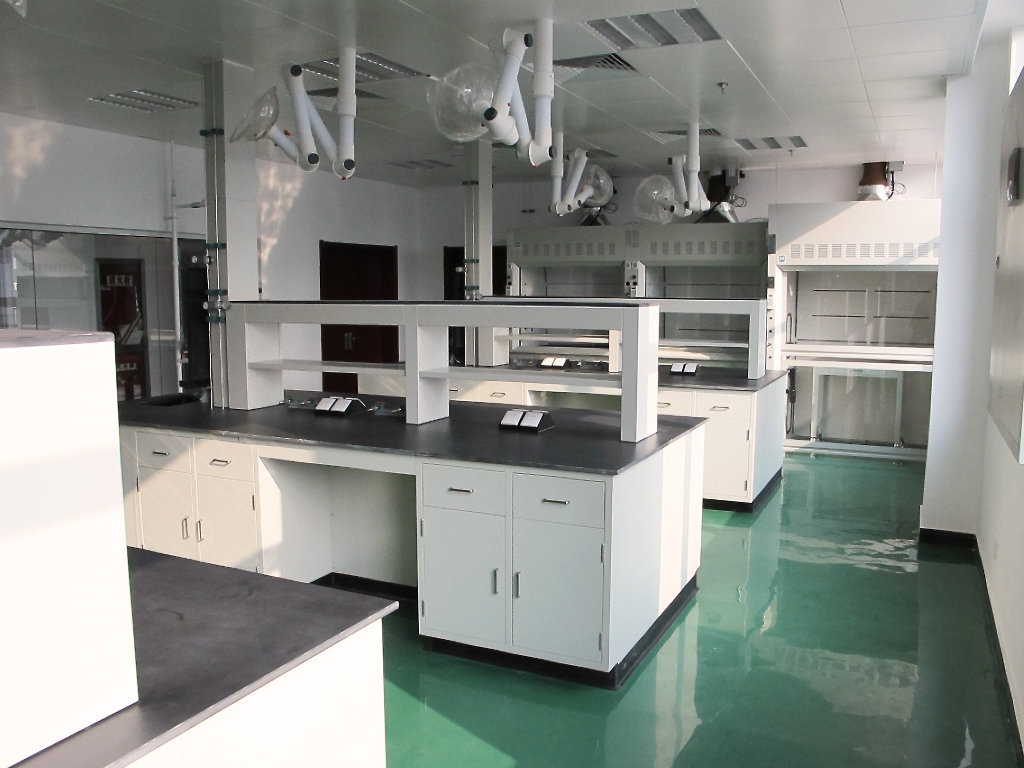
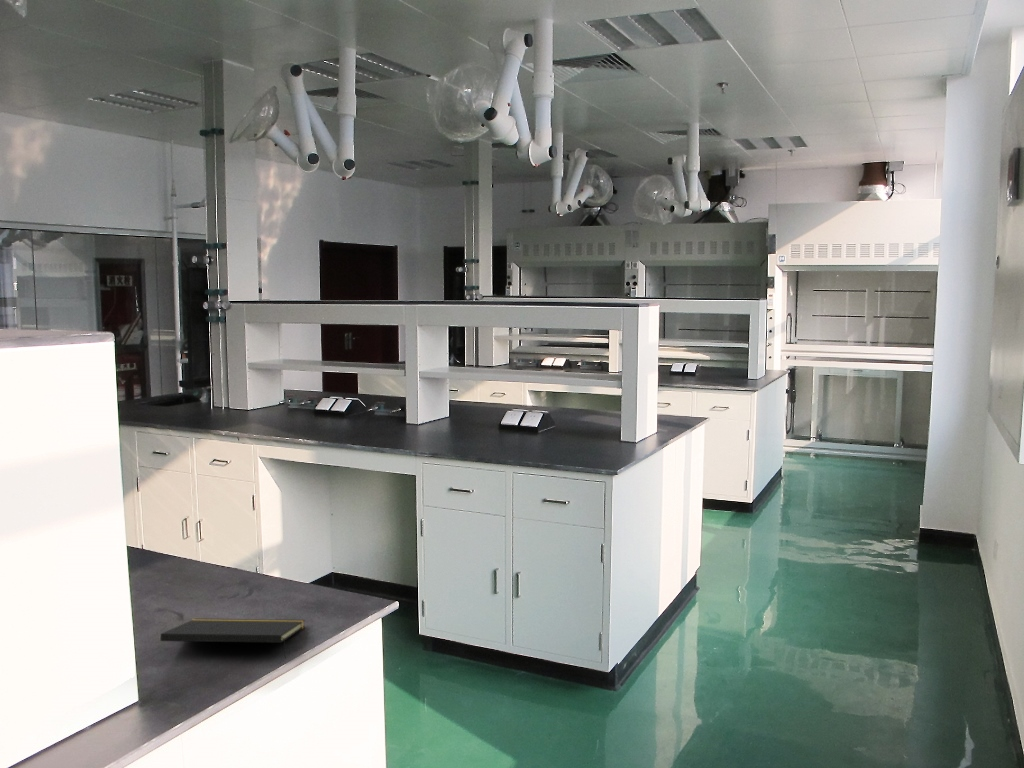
+ notepad (236, 630)
